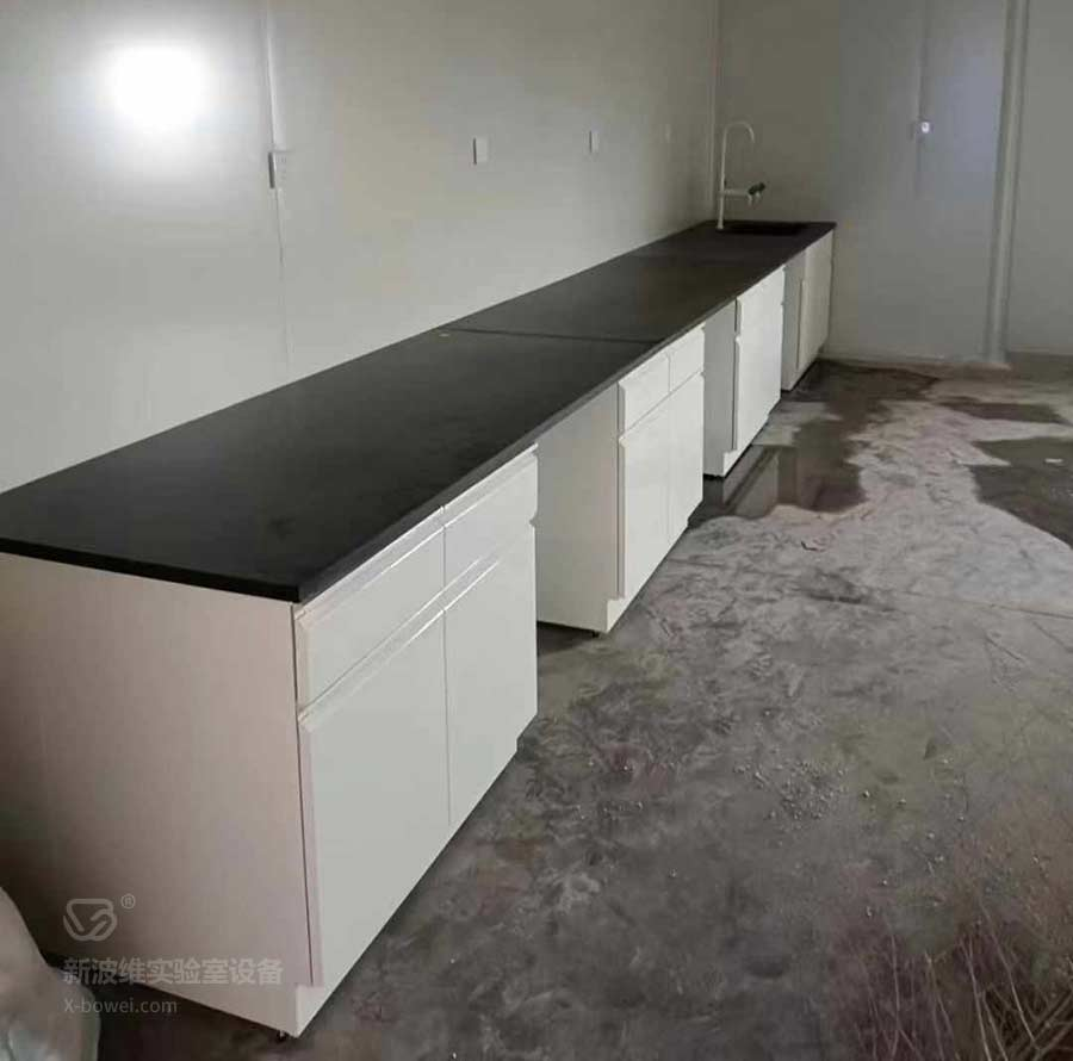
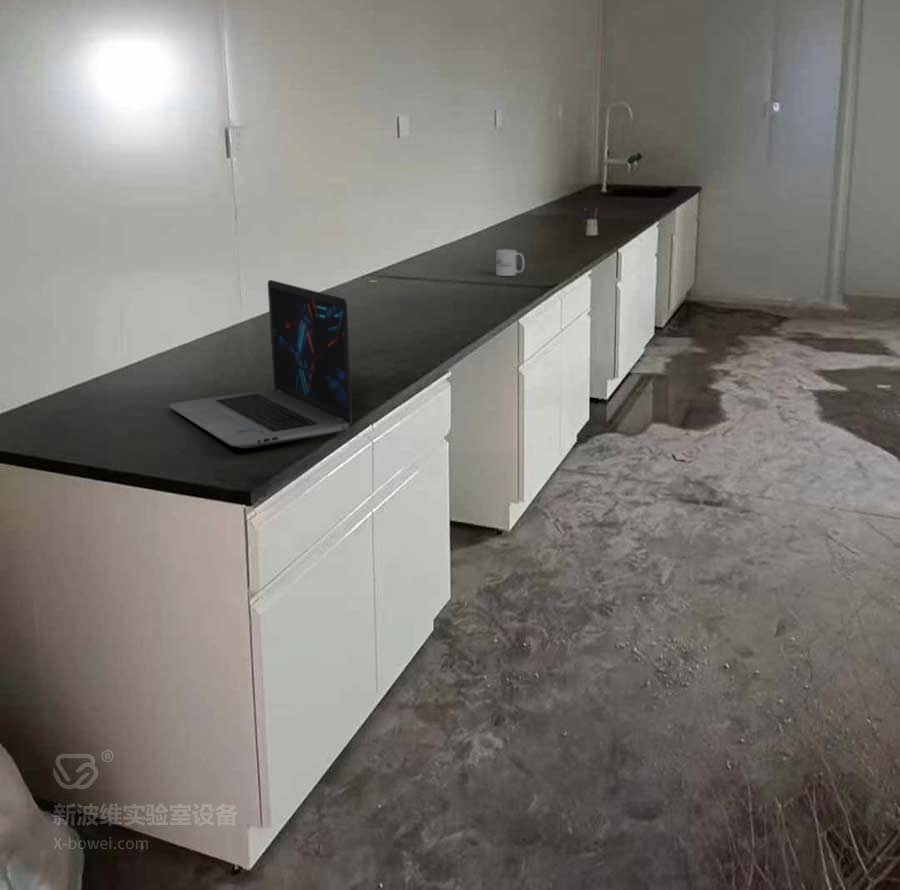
+ laptop (272, 359)
+ mug (510, 262)
+ pen holder (589, 221)
